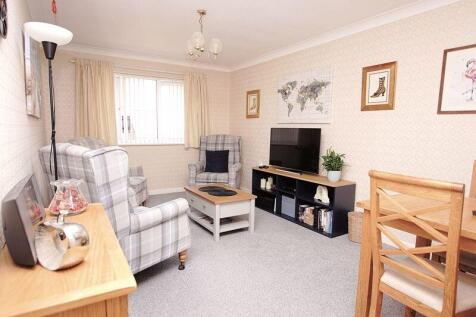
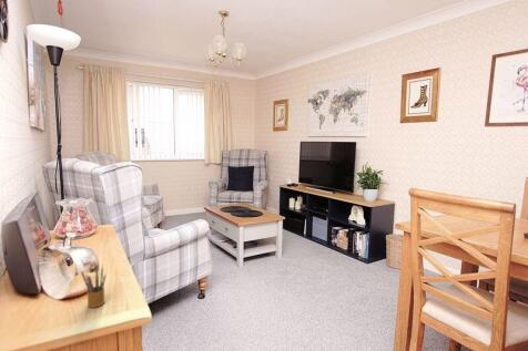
+ pencil box (95, 285)
